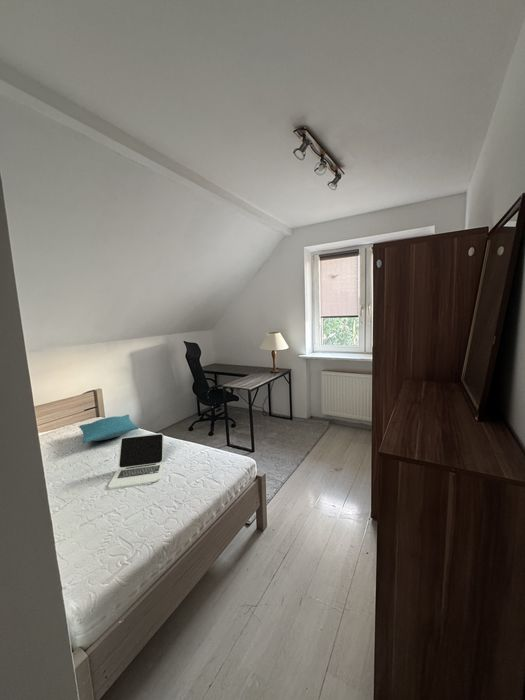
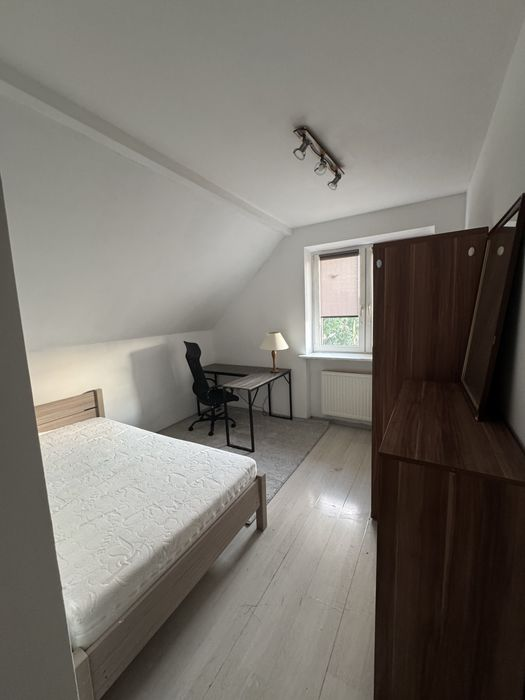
- pillow (108, 428)
- laptop (138, 458)
